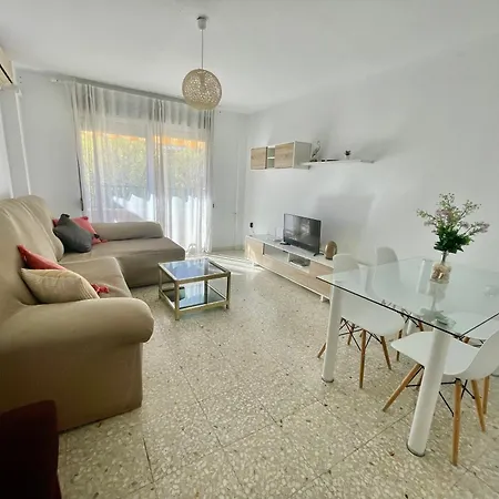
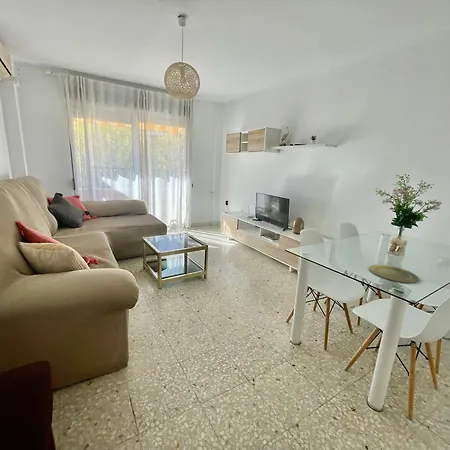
+ plate (392, 273)
